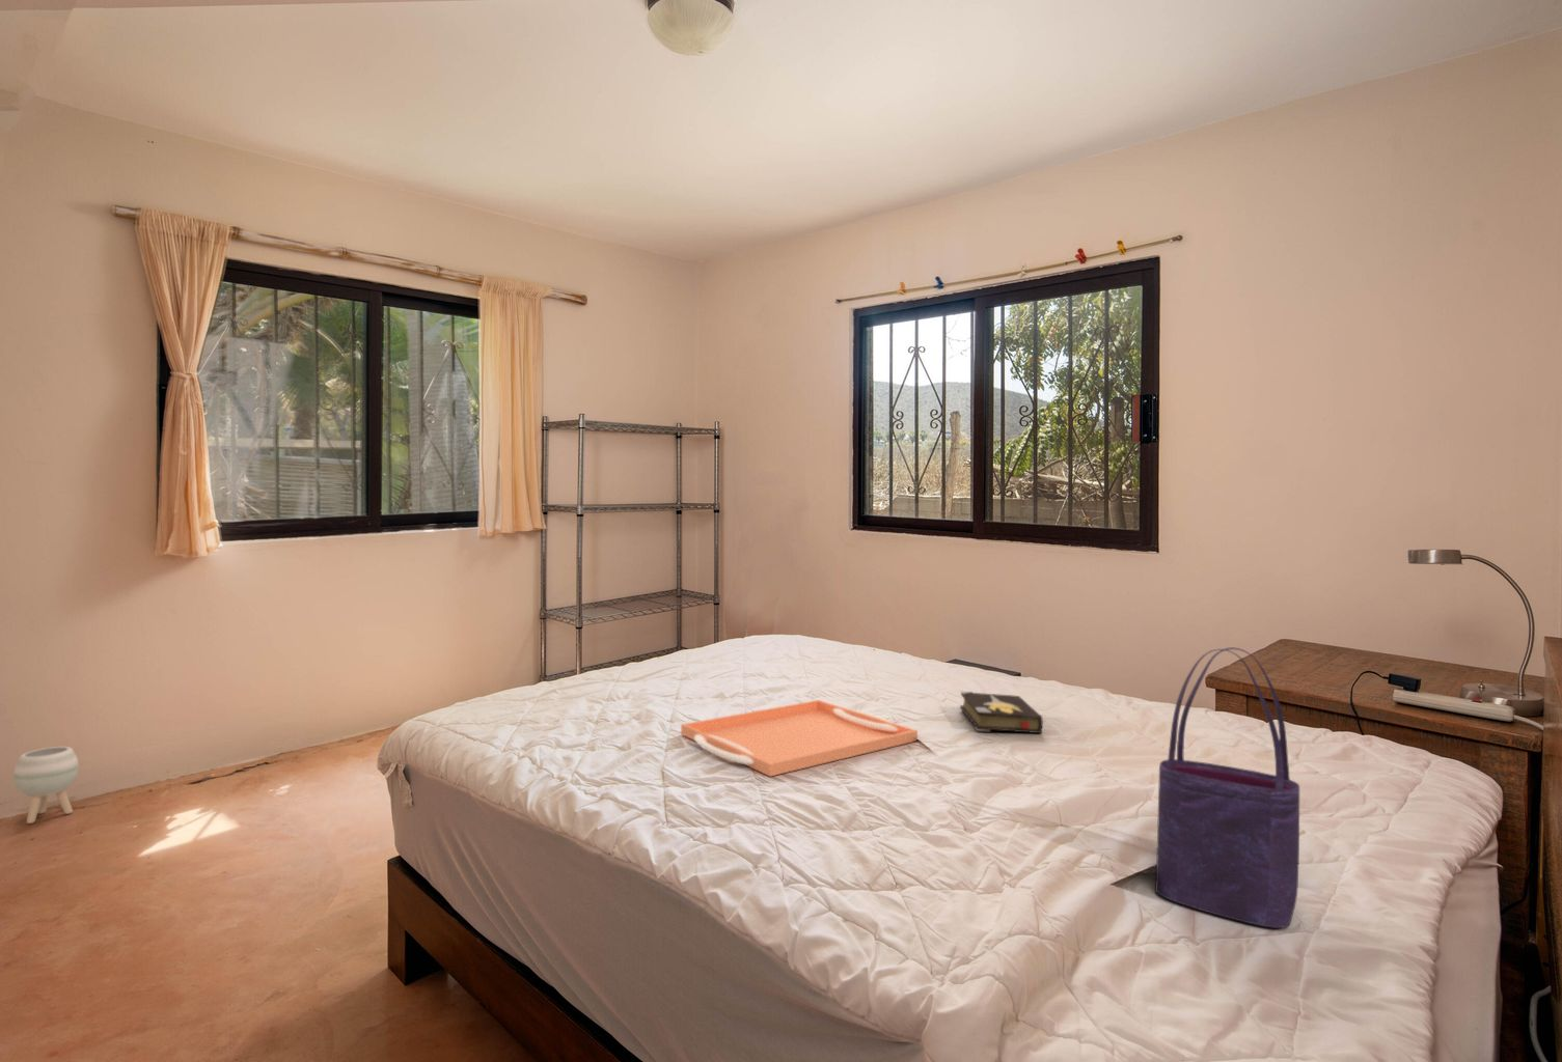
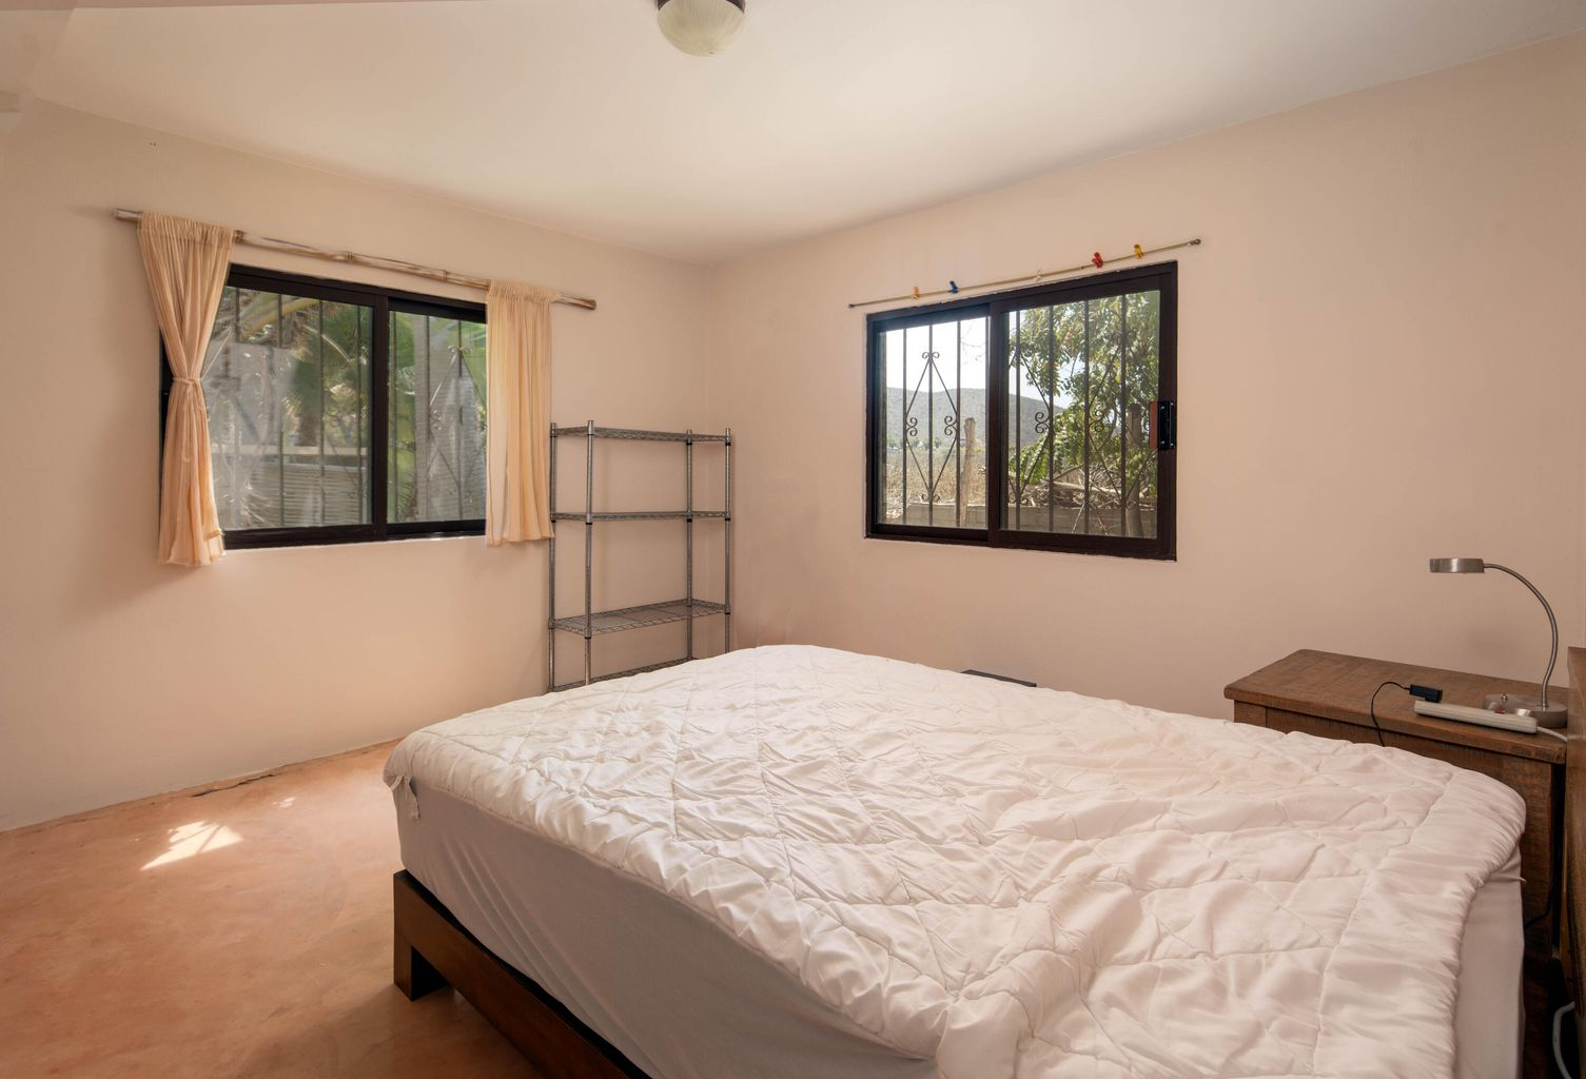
- serving tray (797, 732)
- tote bag (1225, 776)
- planter (46, 785)
- hardback book (999, 709)
